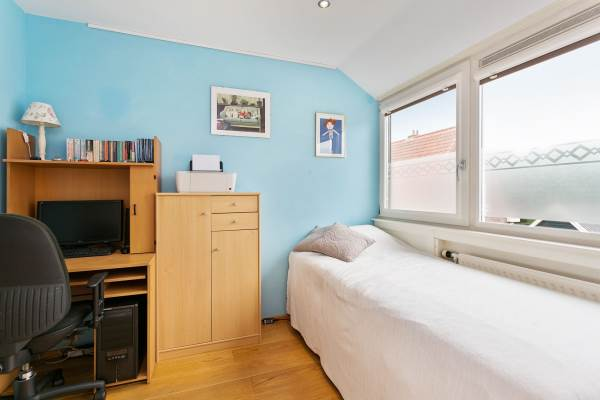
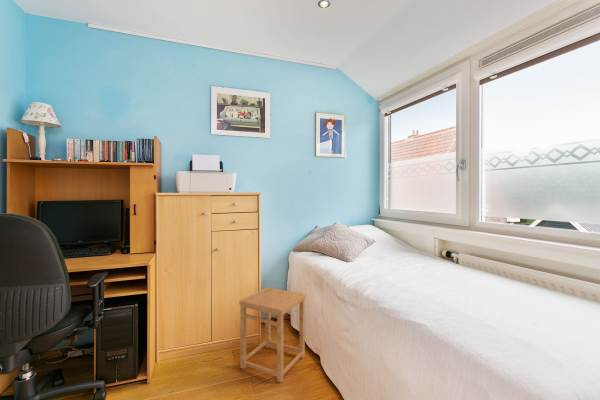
+ side table (270, 329)
